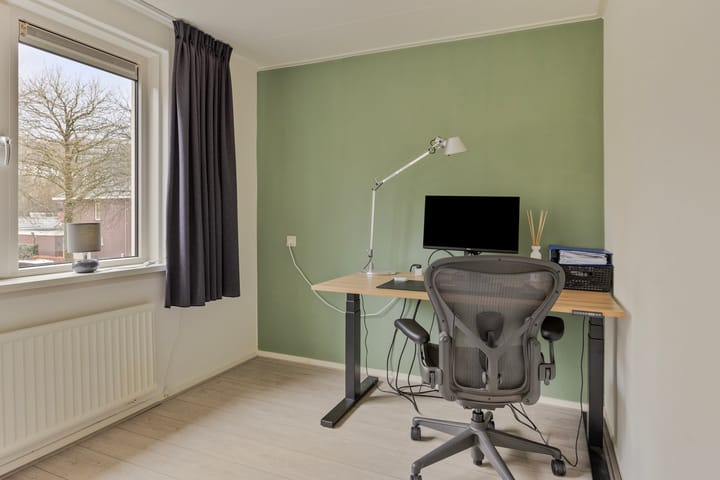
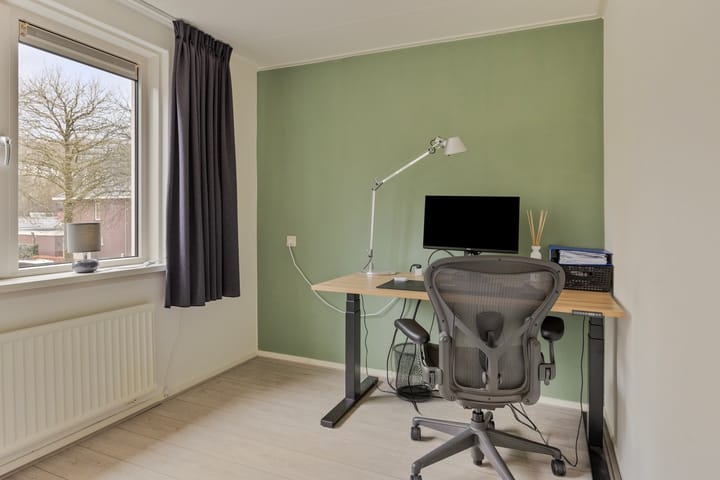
+ waste bin (414, 371)
